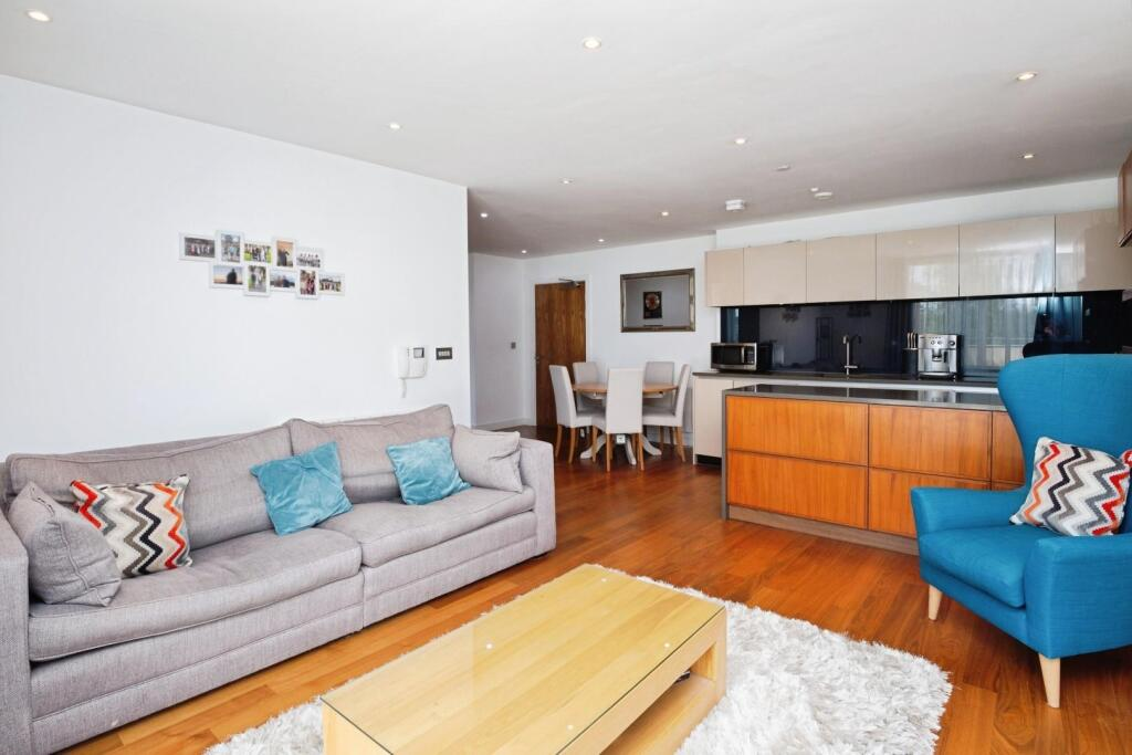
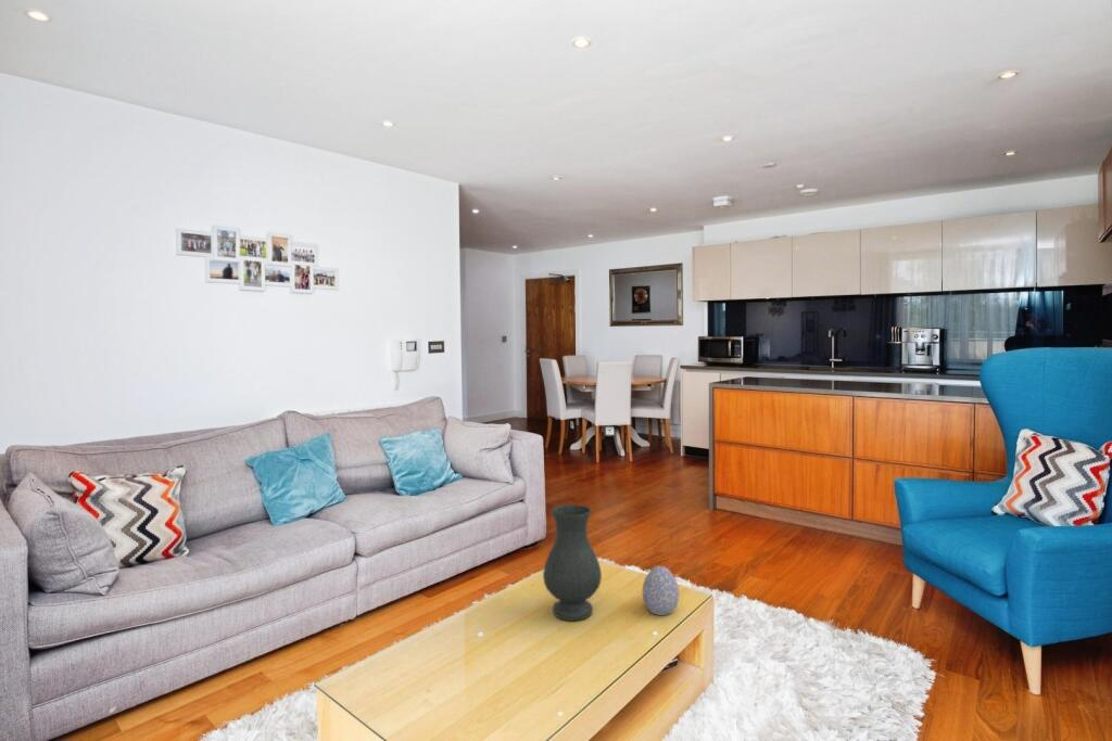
+ decorative egg (660, 588)
+ vase (571, 561)
